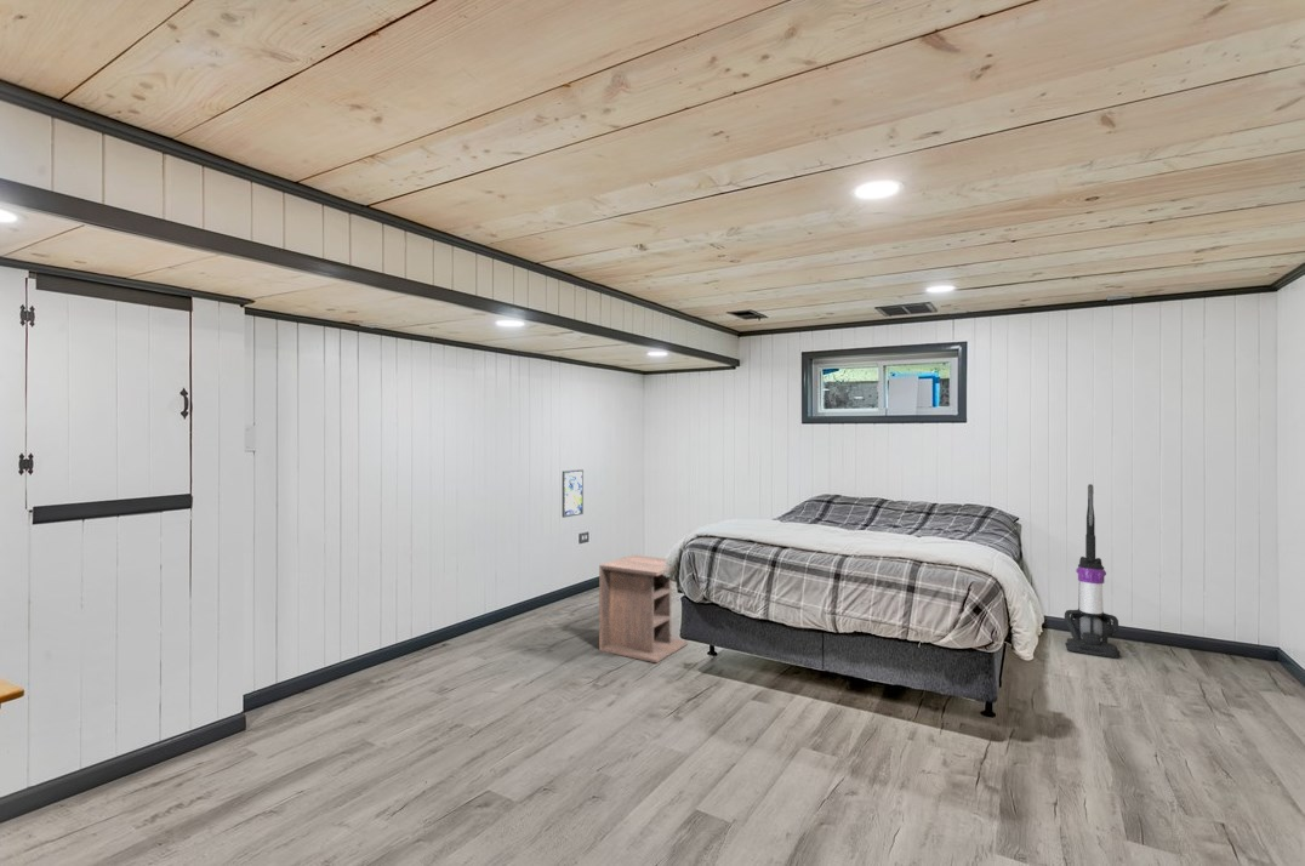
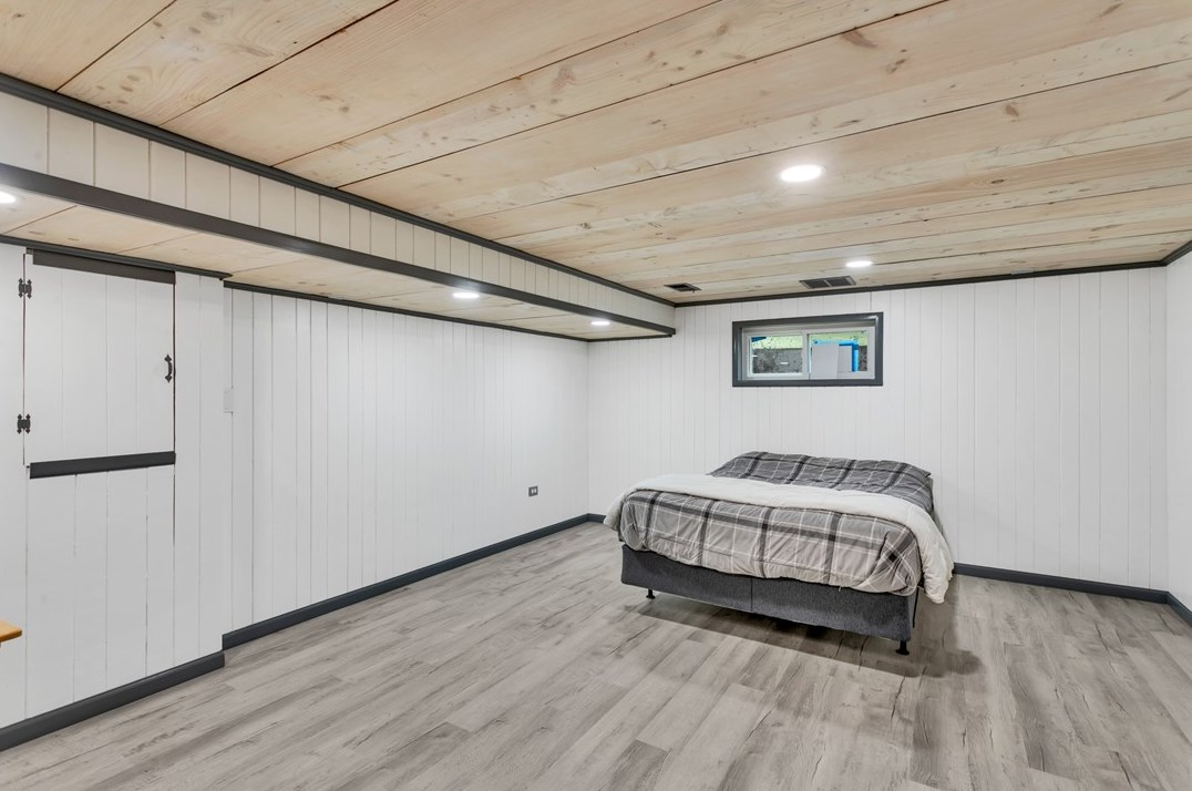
- vacuum cleaner (1090, 565)
- nightstand (644, 604)
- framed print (572, 492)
